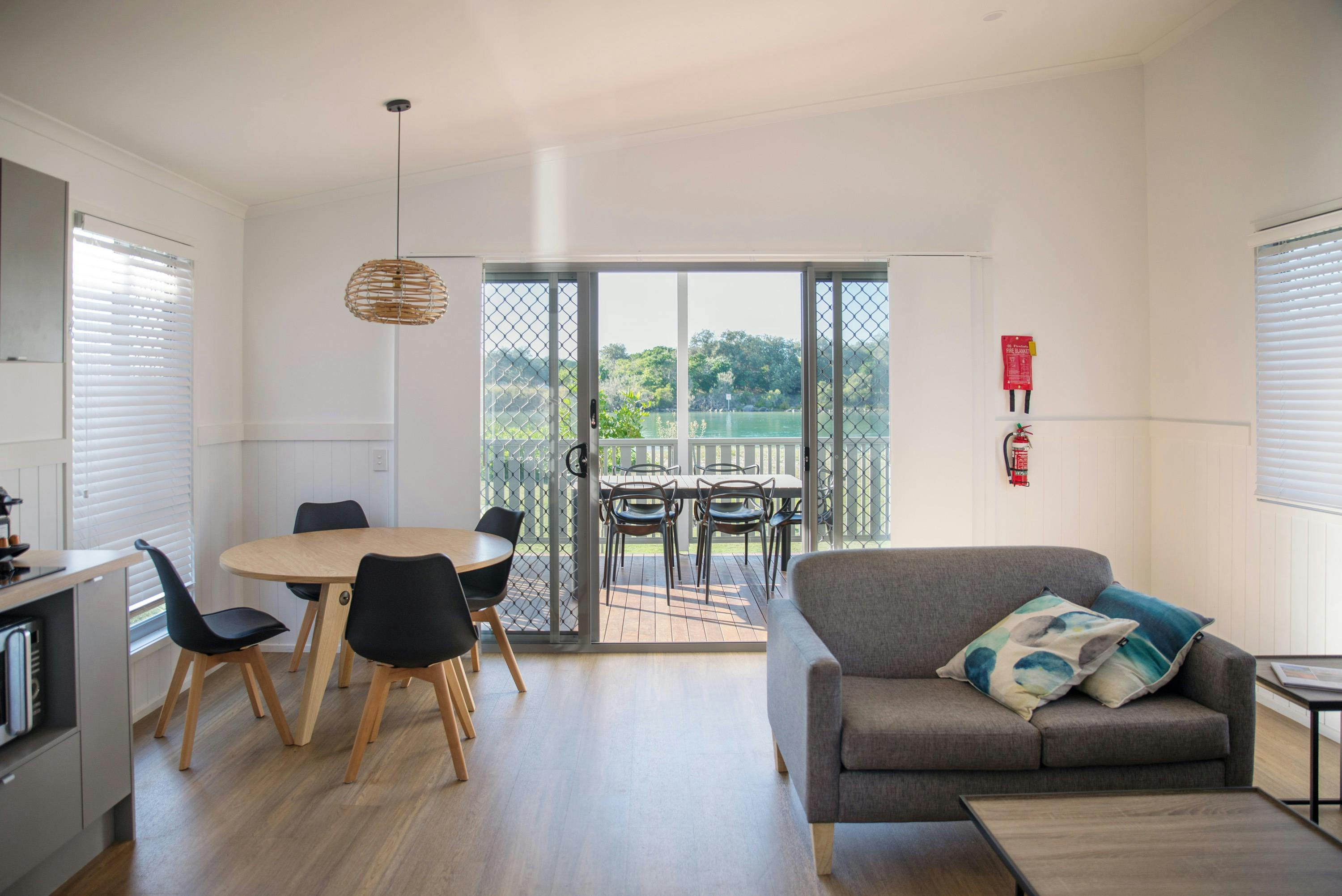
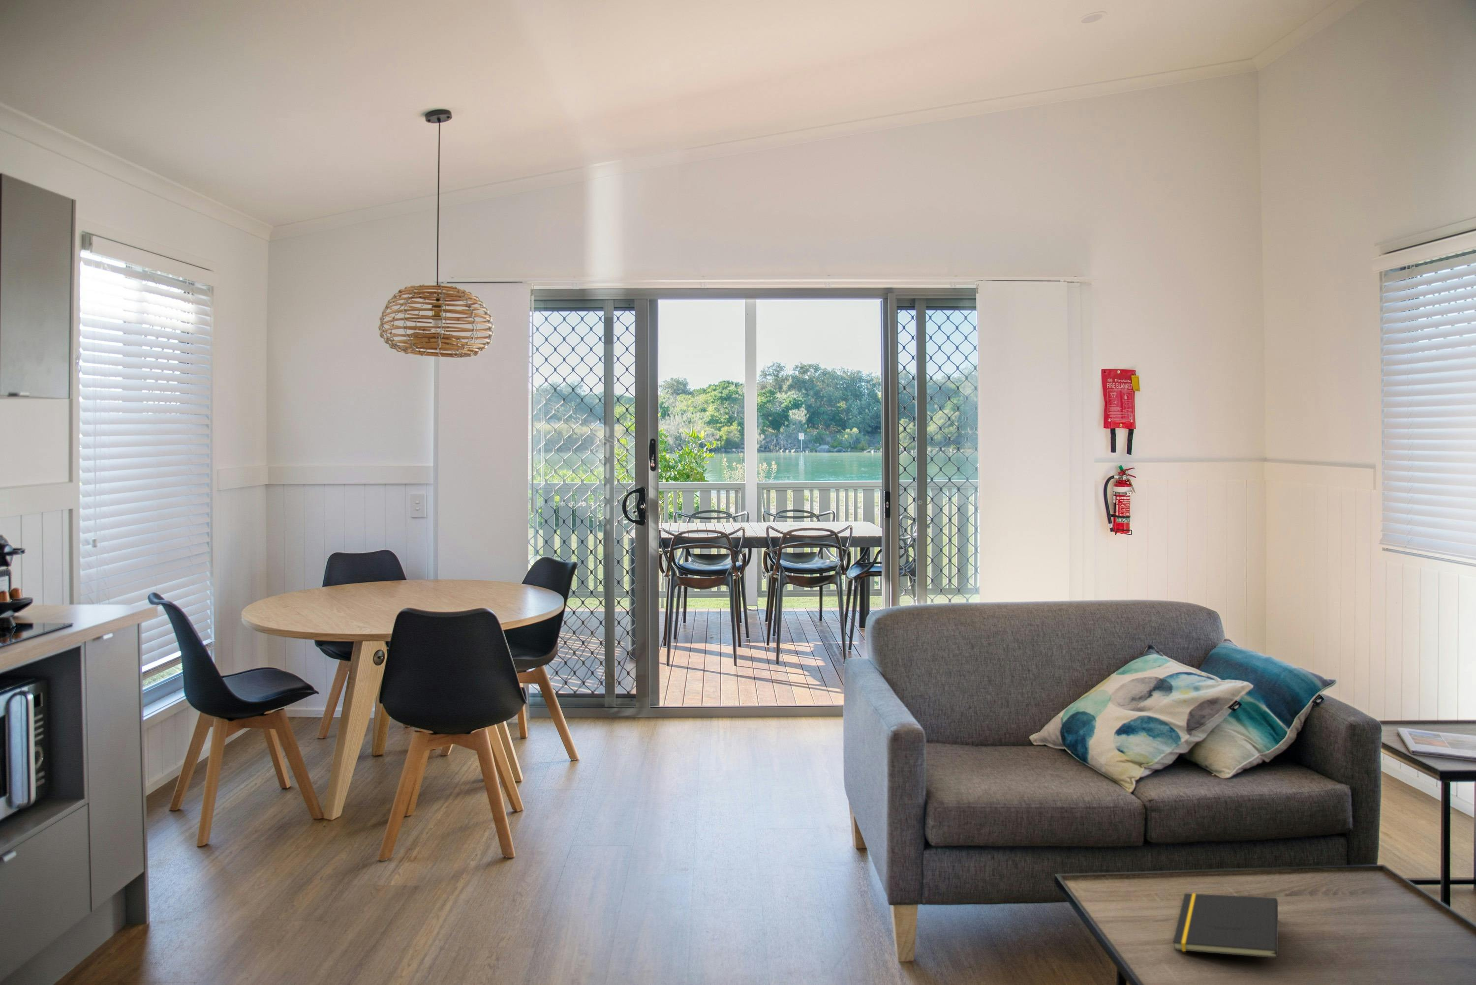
+ notepad (1227, 923)
